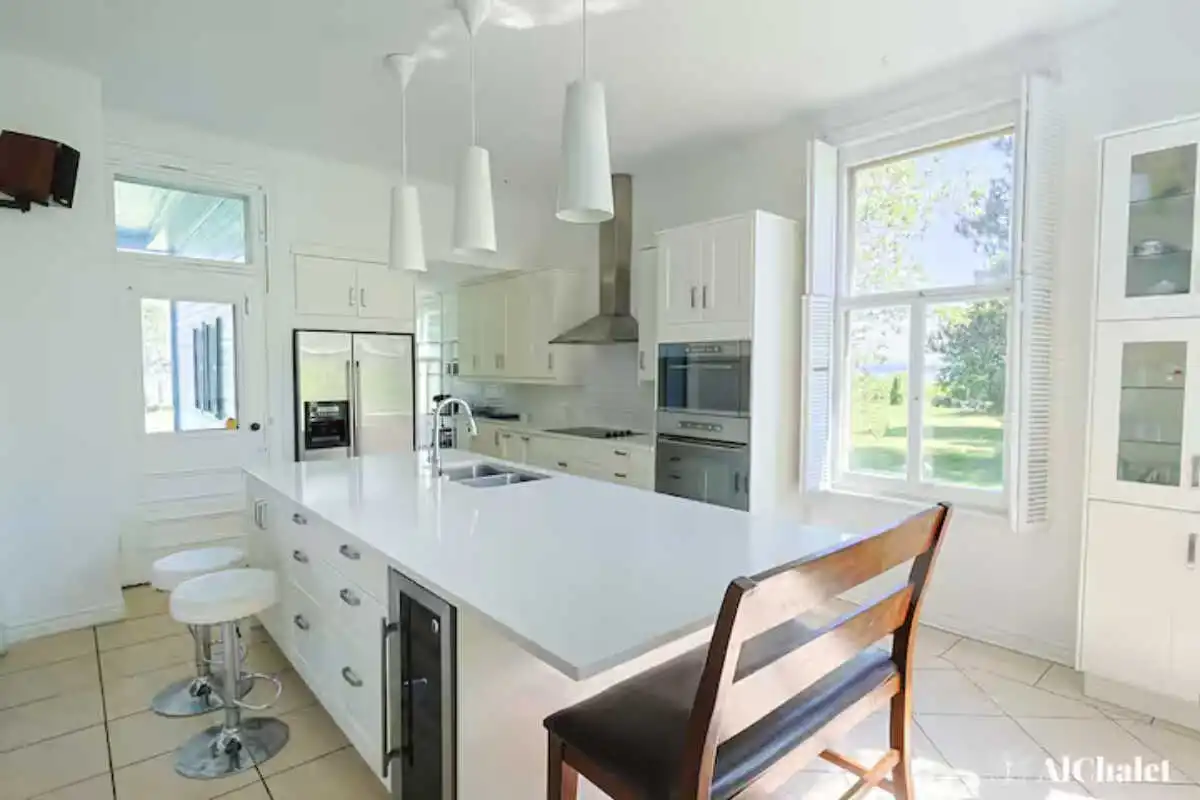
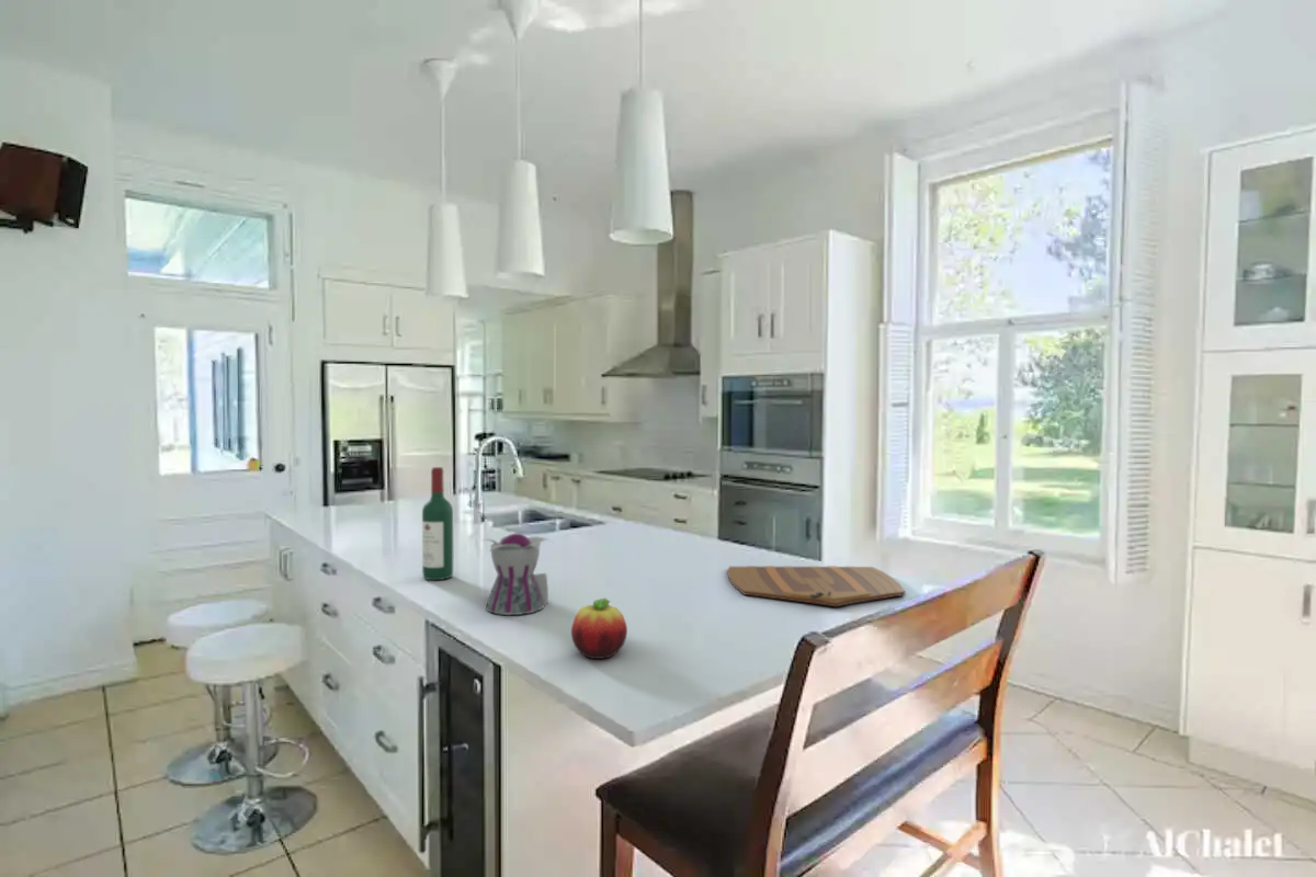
+ wine bottle (438, 522)
+ fruit (599, 628)
+ cutting board (816, 581)
+ teapot (515, 568)
